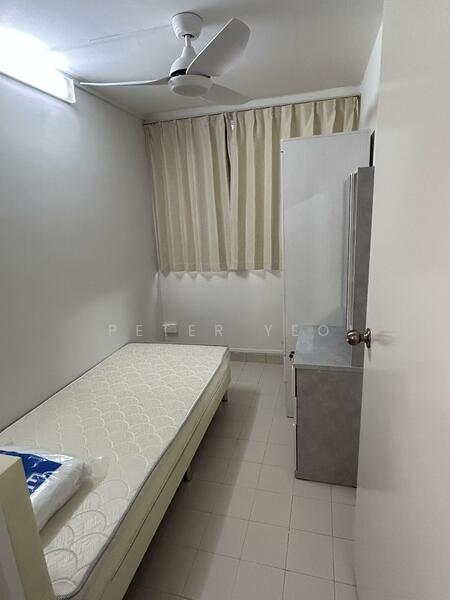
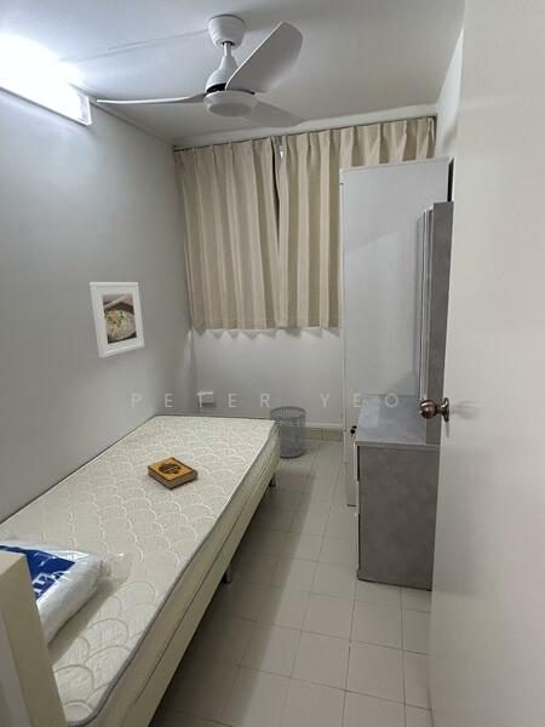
+ hardback book (172, 471)
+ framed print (119, 317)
+ waste bin (287, 431)
